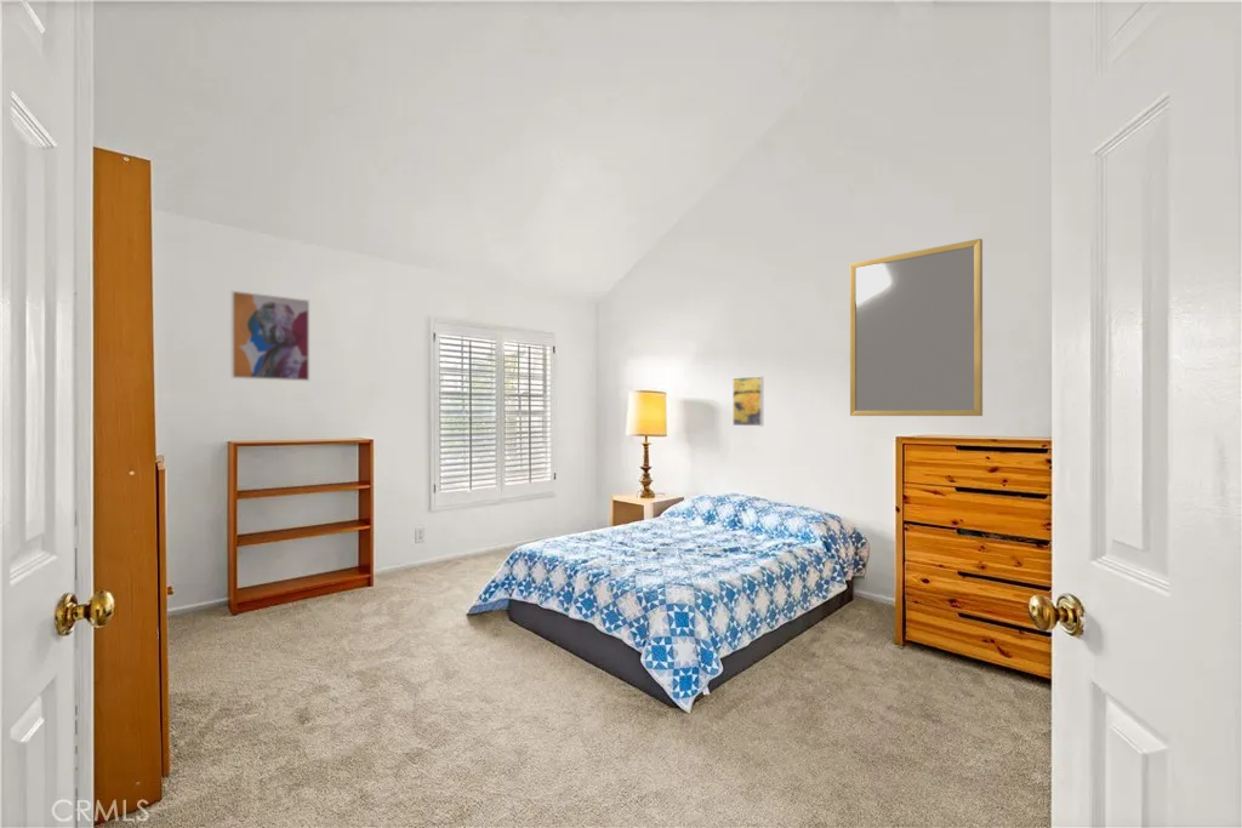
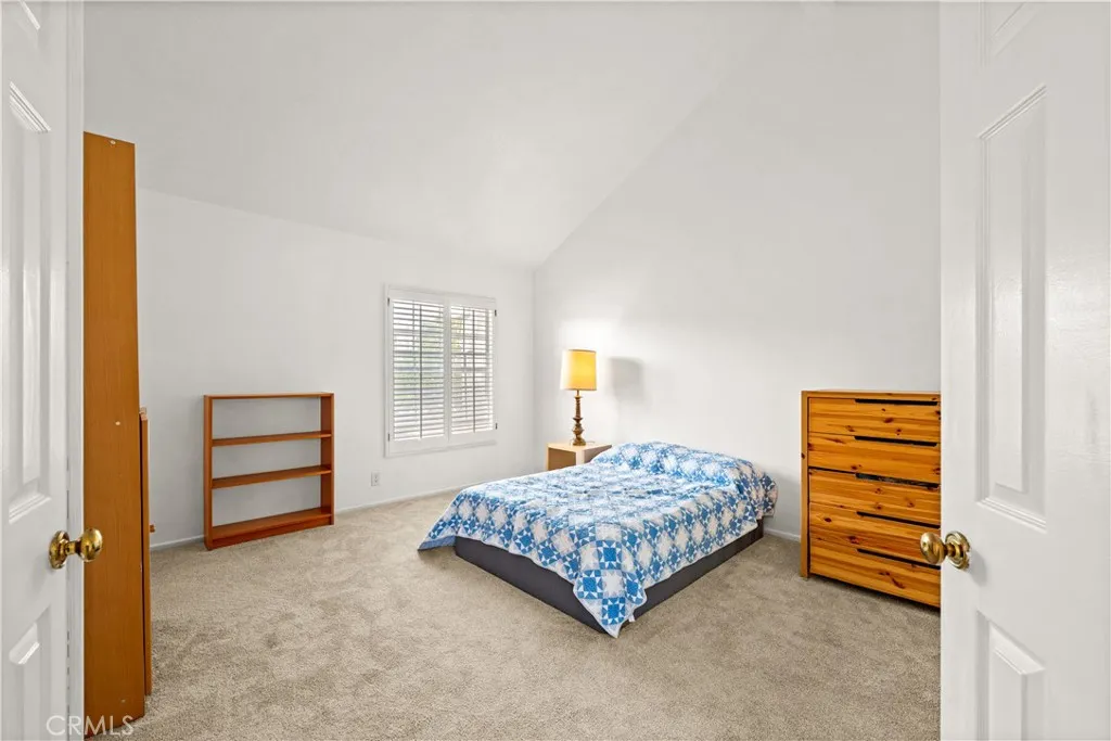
- home mirror (911, 333)
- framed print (747, 401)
- wall art (272, 337)
